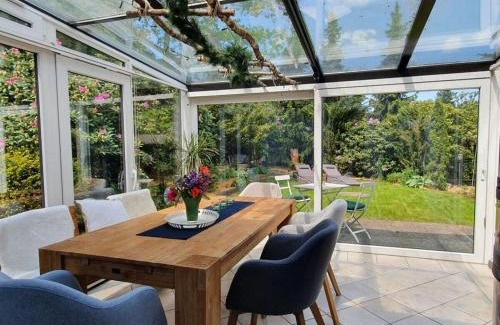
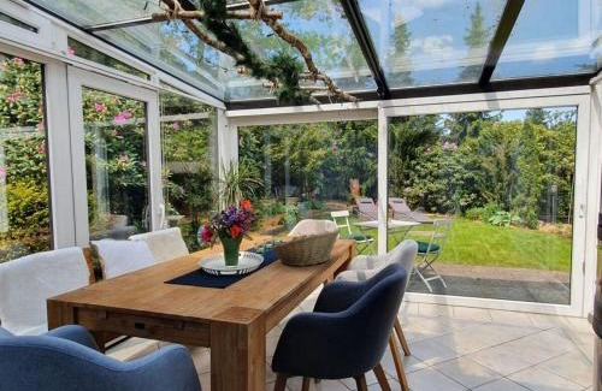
+ fruit basket (307, 244)
